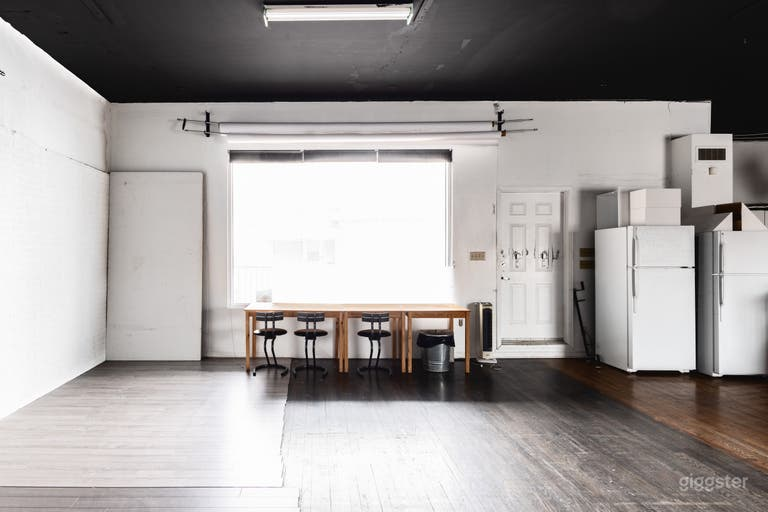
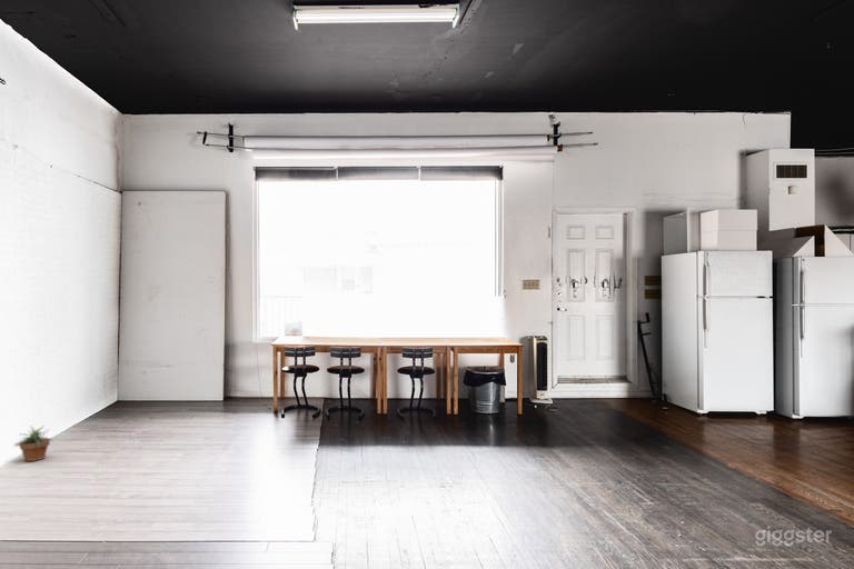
+ potted plant (36, 442)
